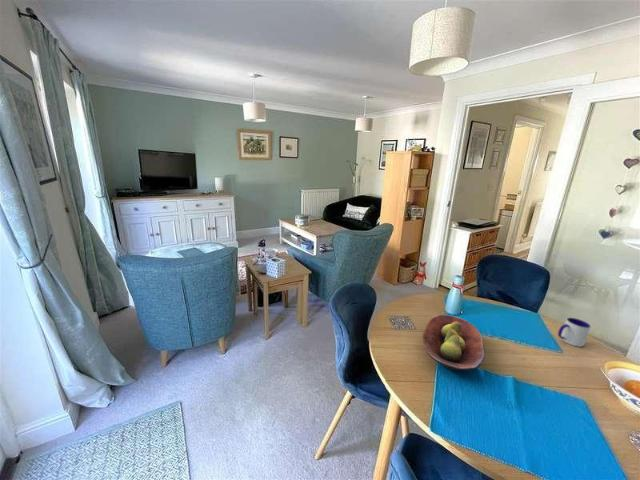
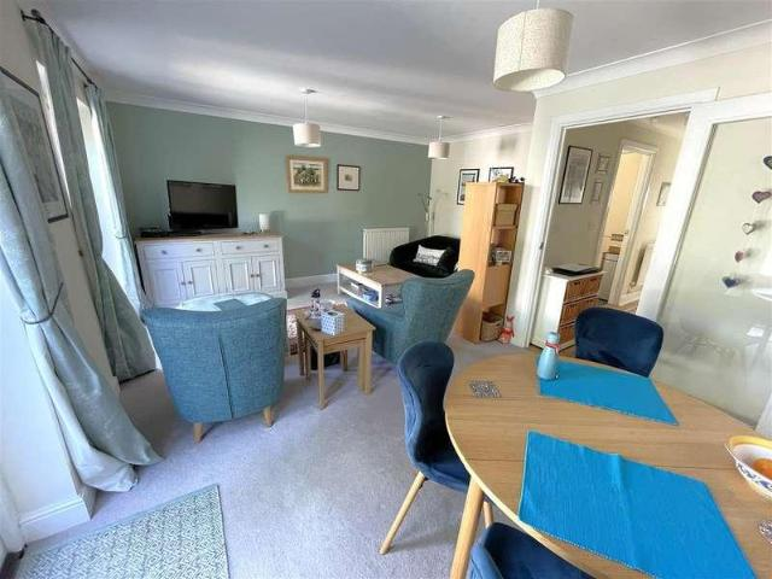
- mug (571, 331)
- fruit bowl (452, 339)
